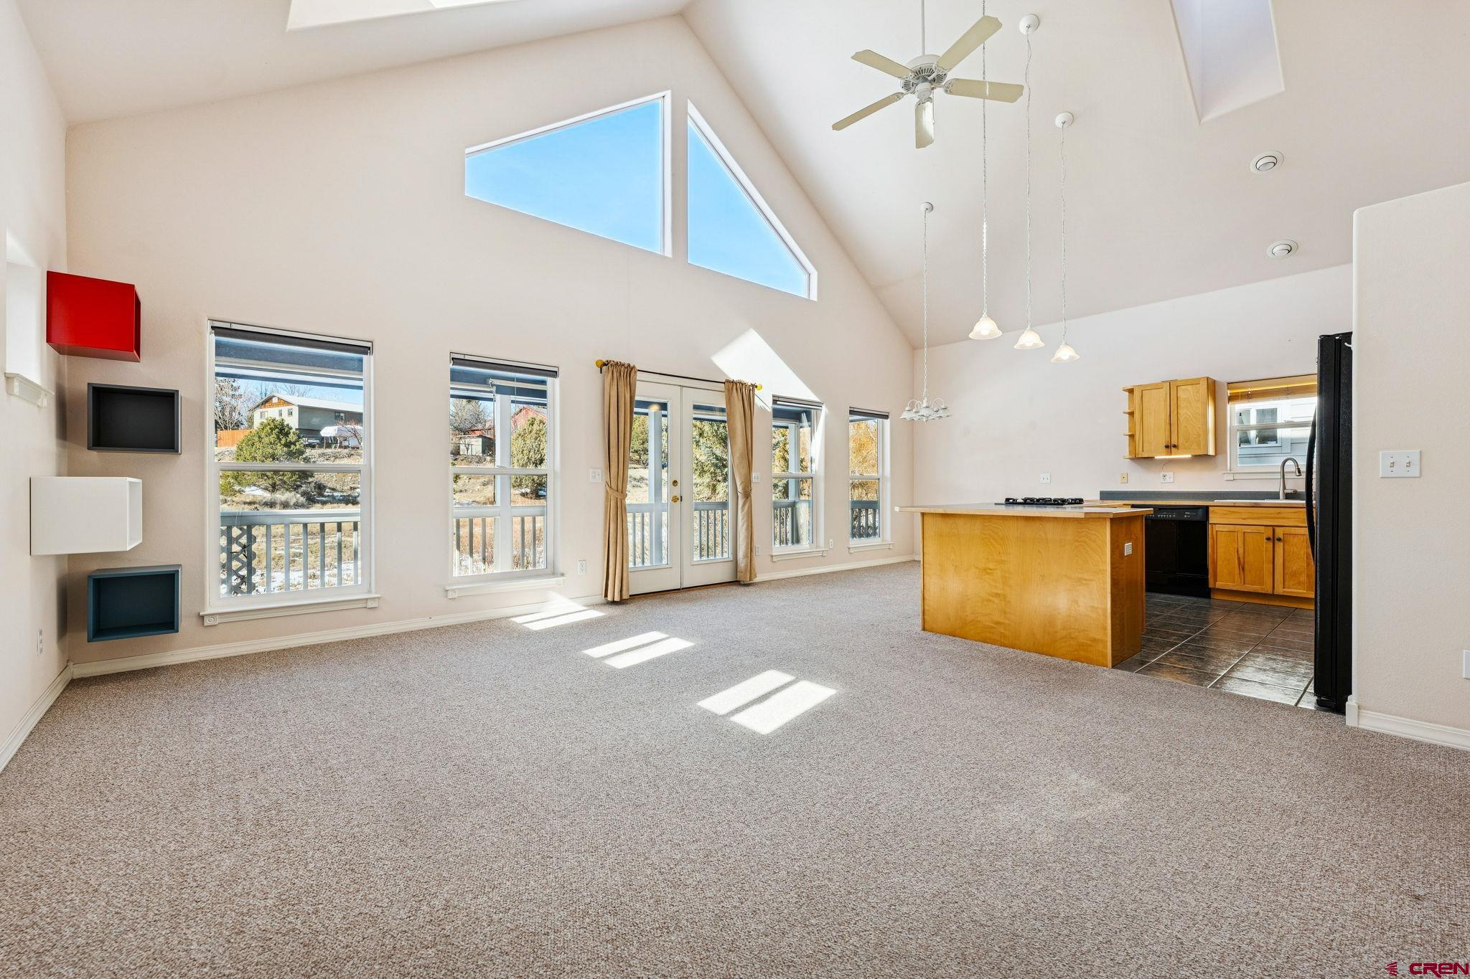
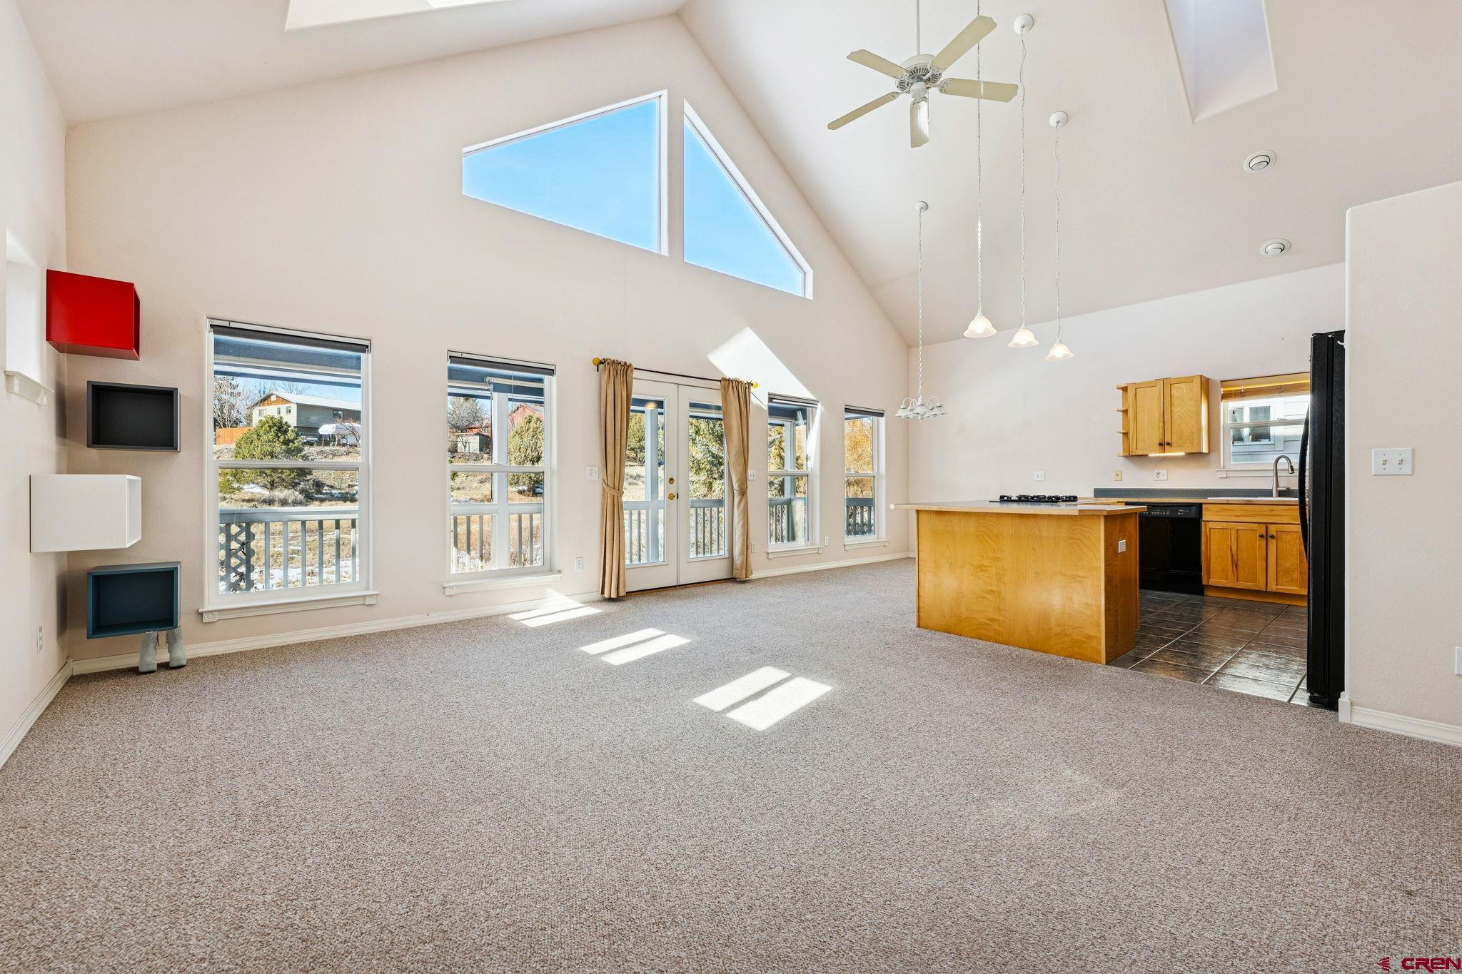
+ boots (159, 647)
